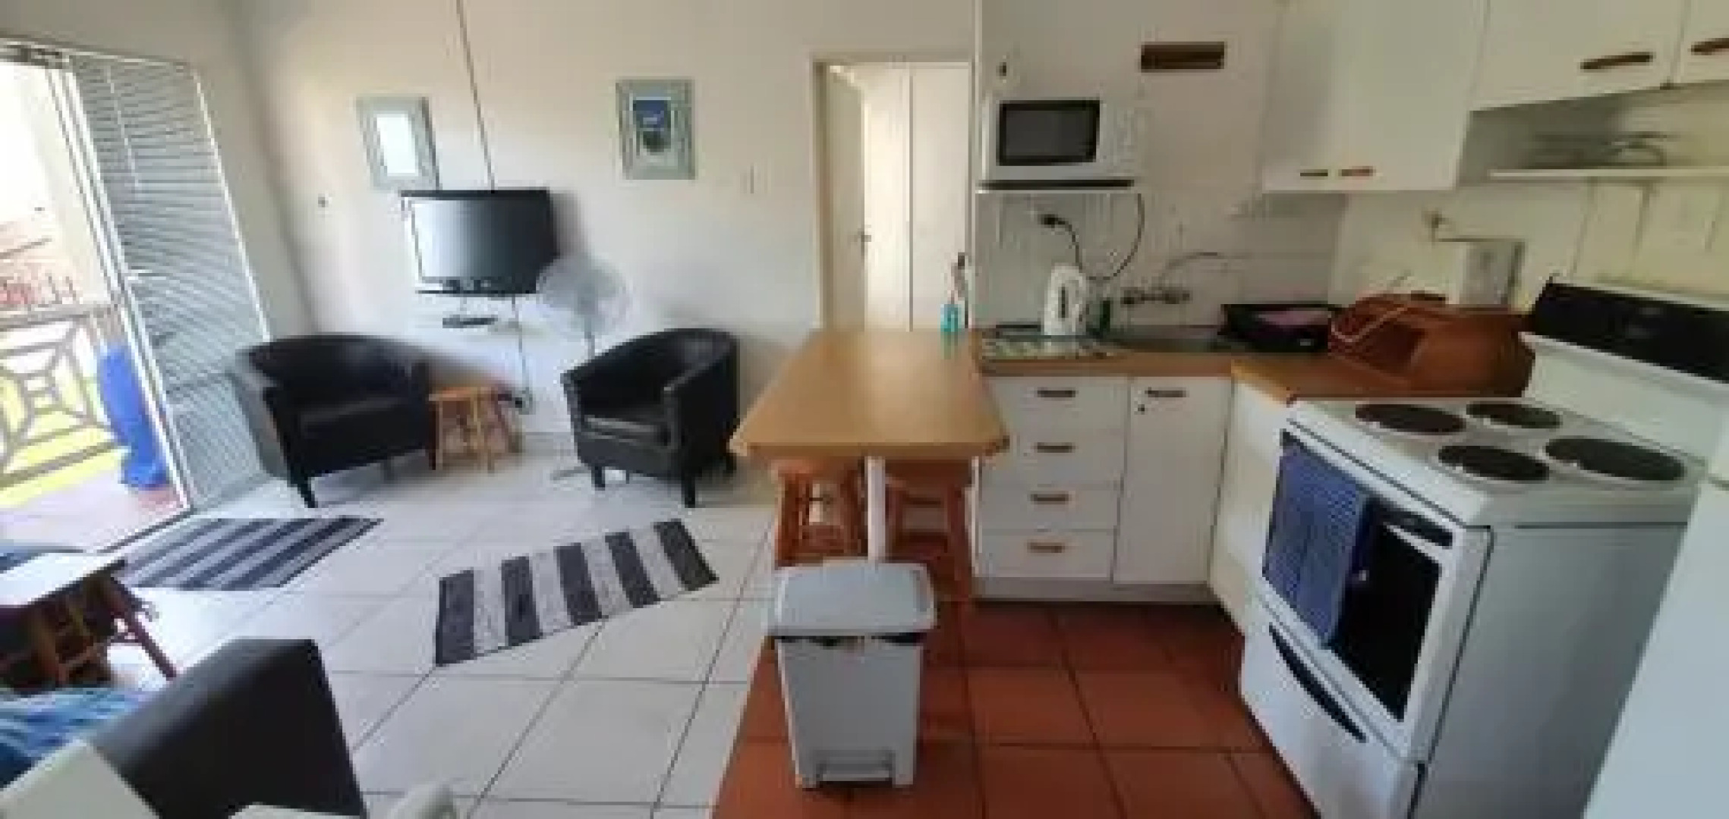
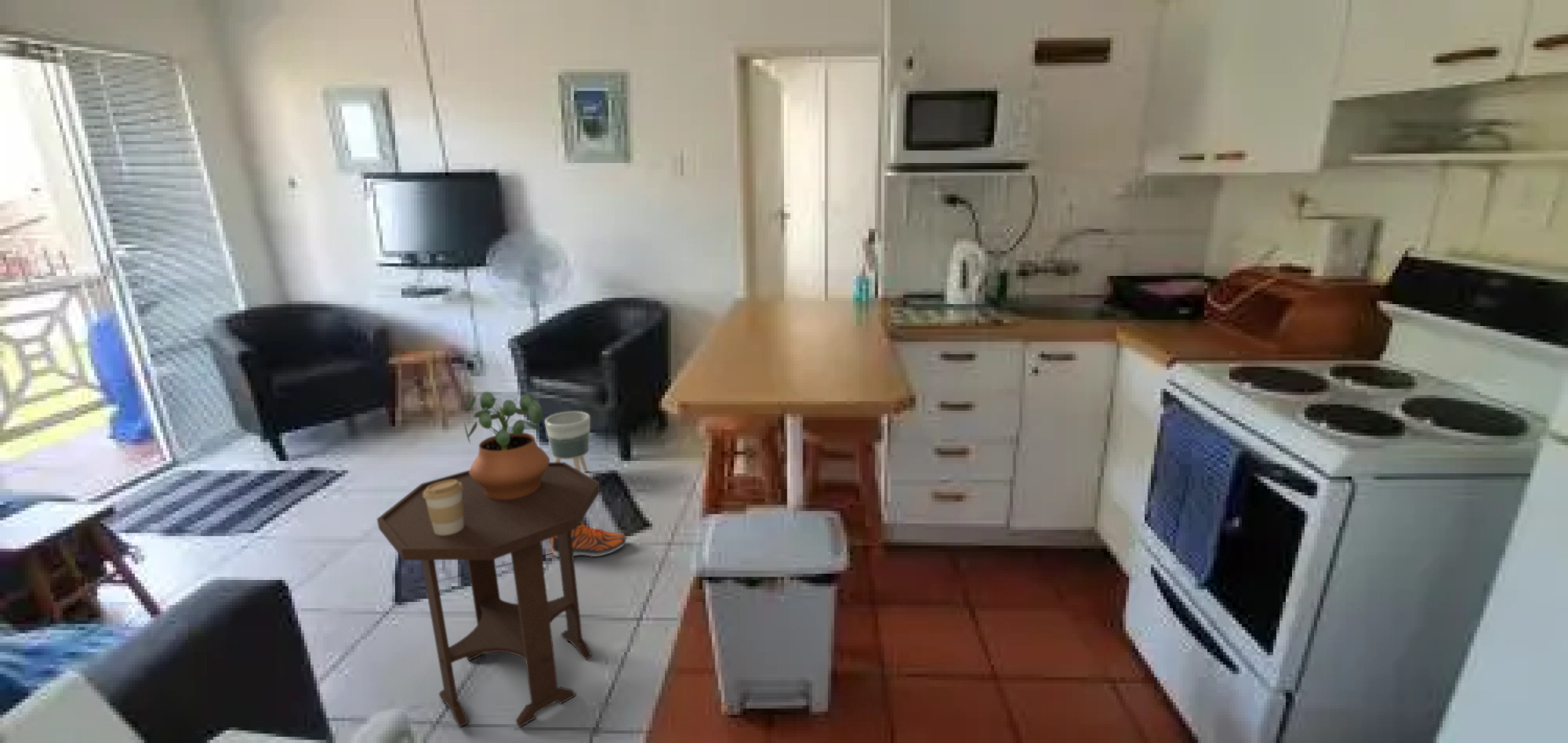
+ planter (570, 449)
+ coffee cup (445, 503)
+ sneaker (587, 532)
+ potted plant (502, 436)
+ side table (499, 593)
